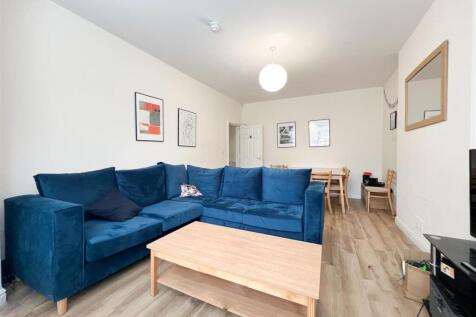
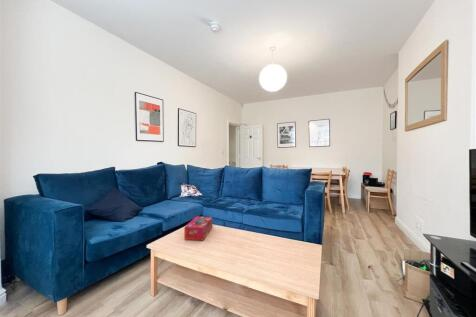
+ tissue box (199, 227)
